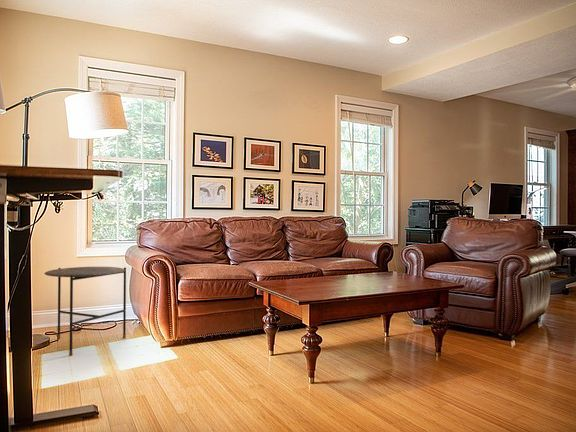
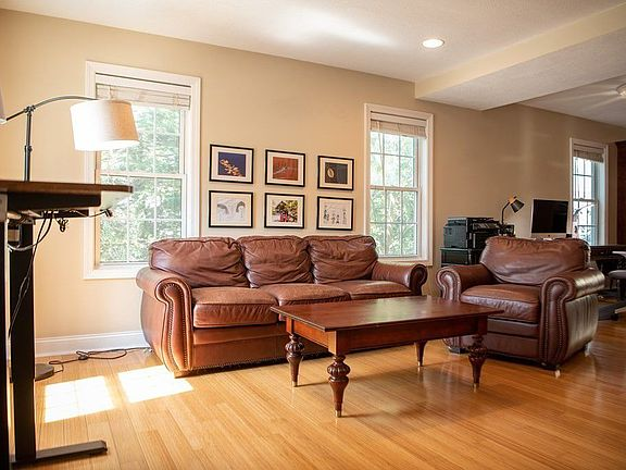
- side table (82, 313)
